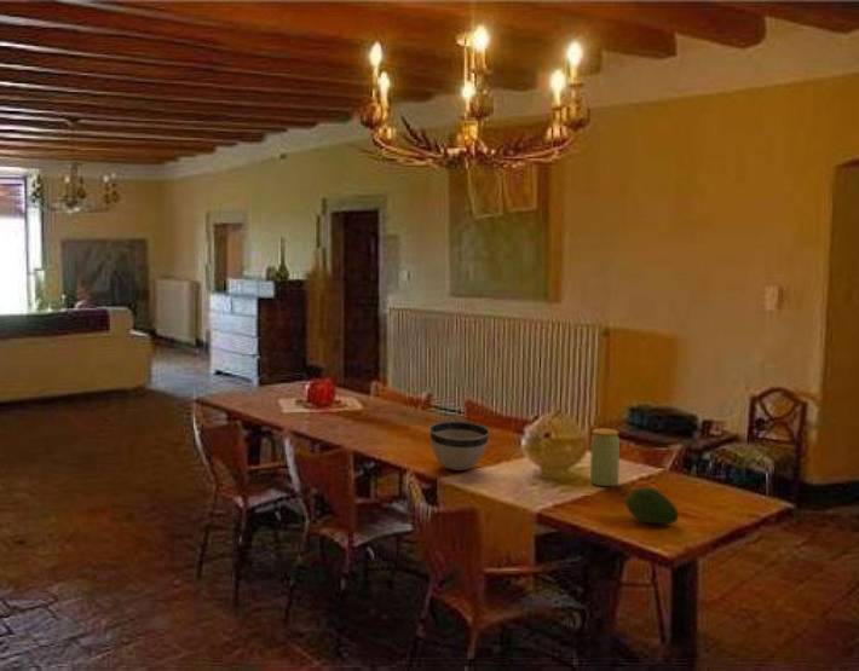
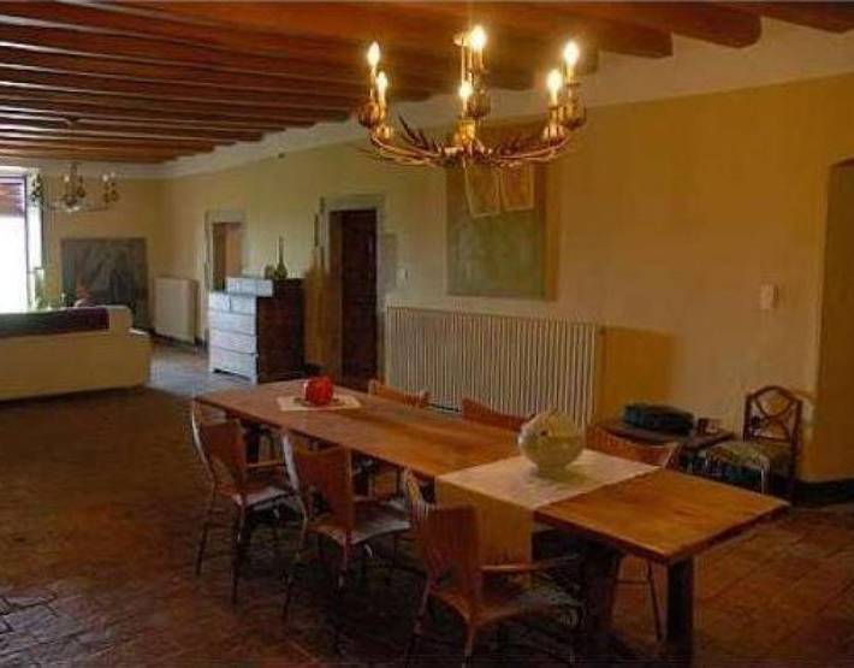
- jar (605, 456)
- fruit (651, 505)
- bowl (459, 447)
